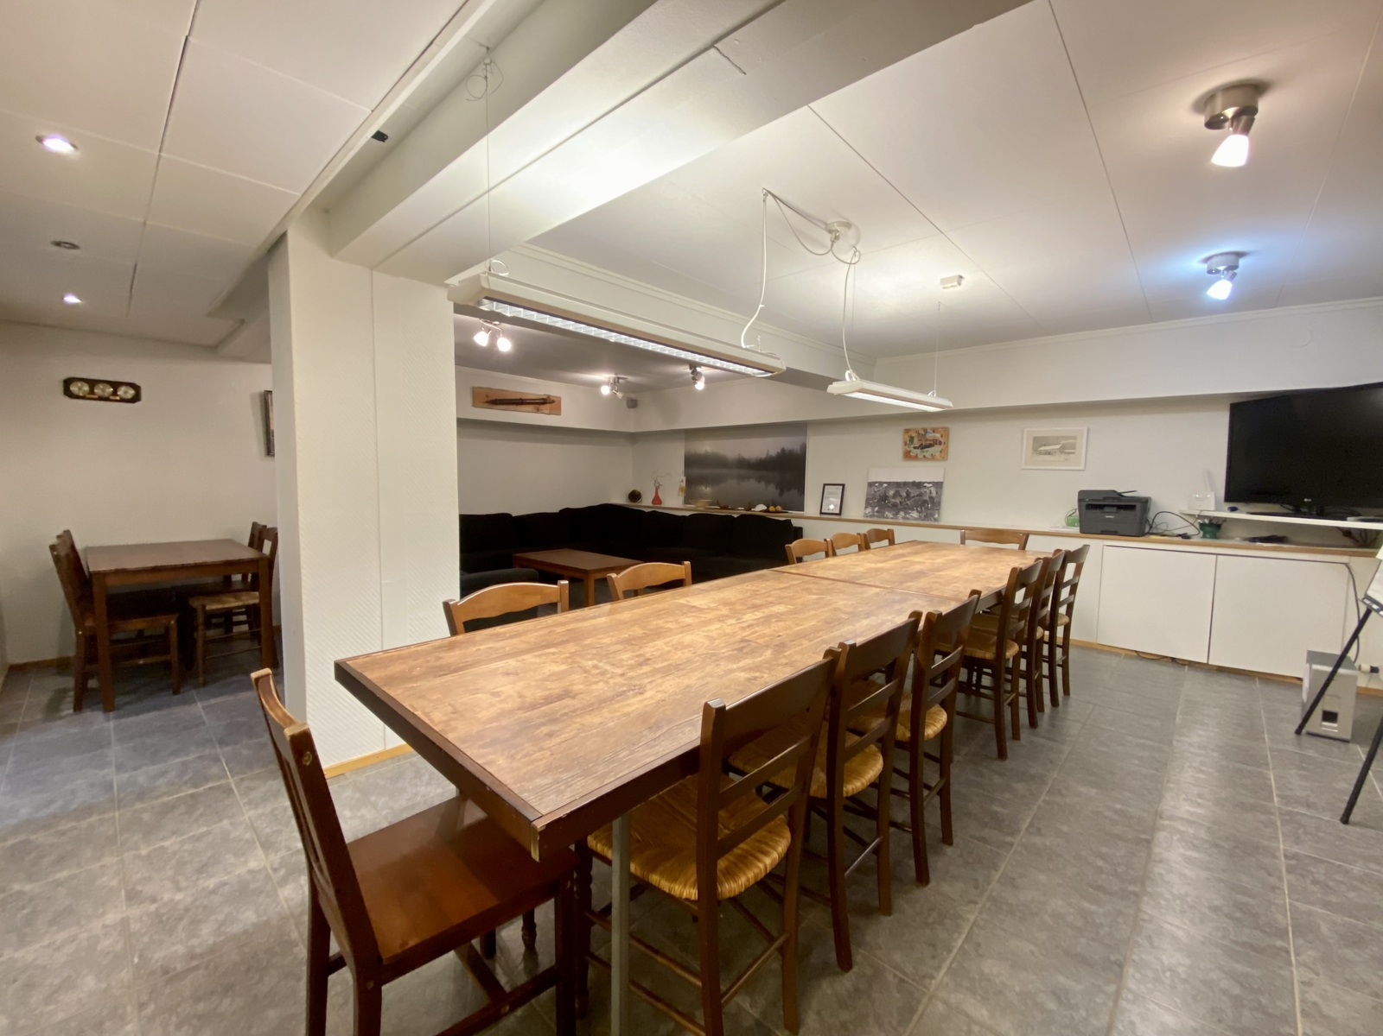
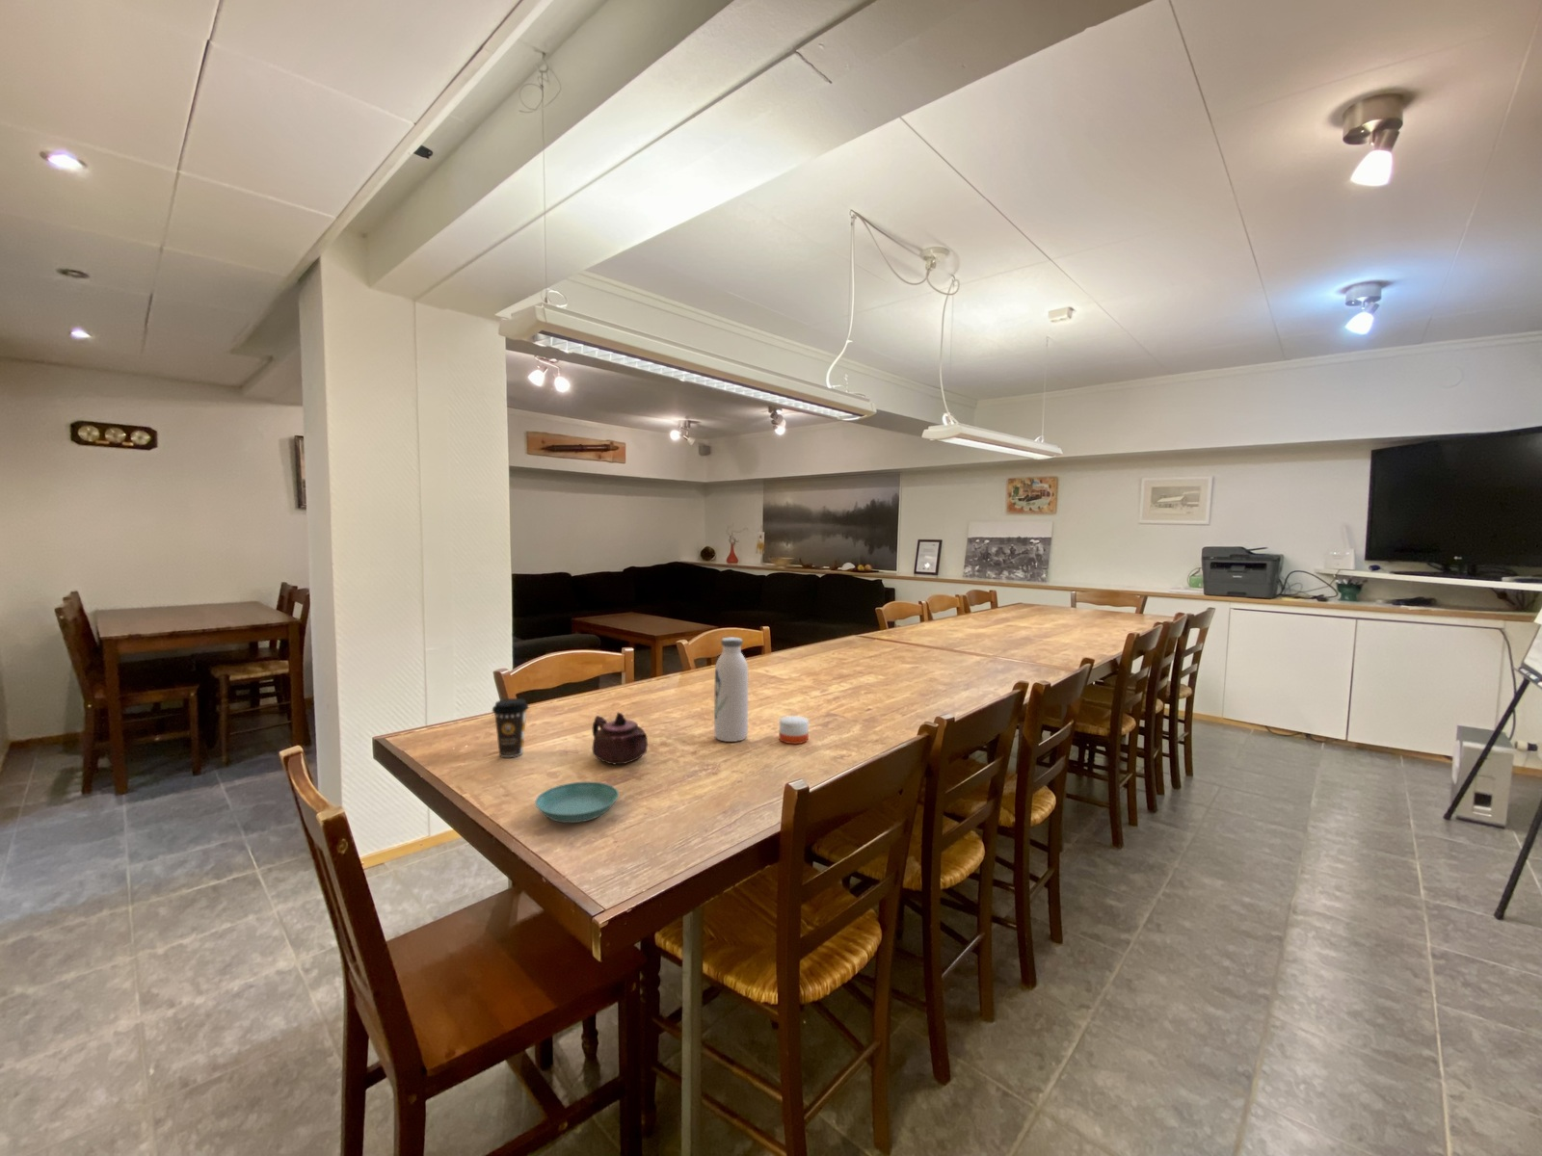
+ water bottle (731, 687)
+ candle (793, 719)
+ teapot (619, 735)
+ coffee cup (511, 727)
+ saucer (577, 804)
